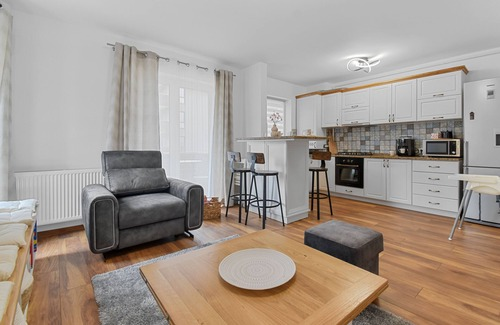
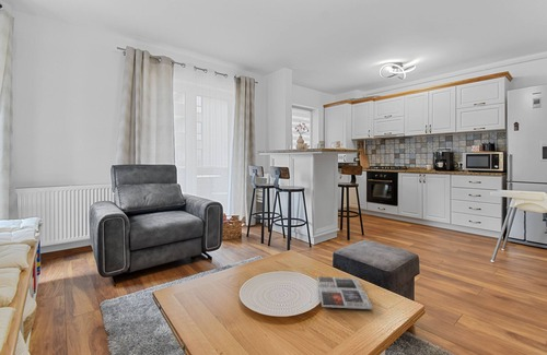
+ magazine (340, 288)
